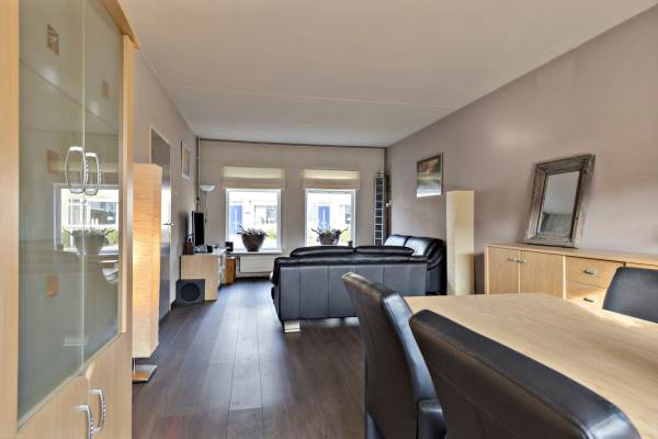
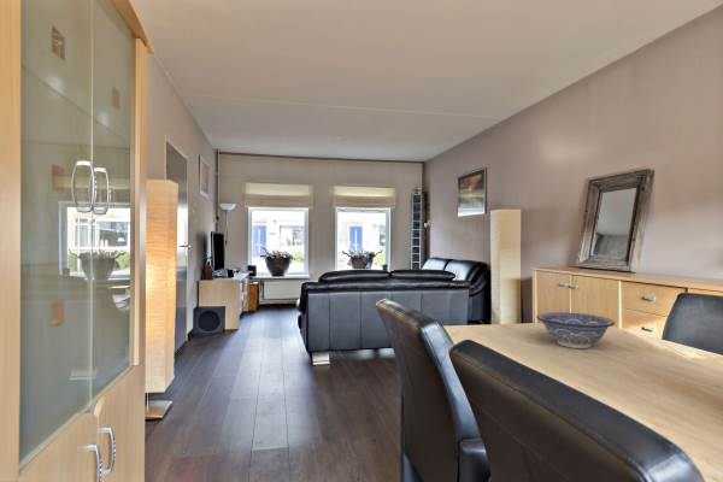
+ decorative bowl (574, 331)
